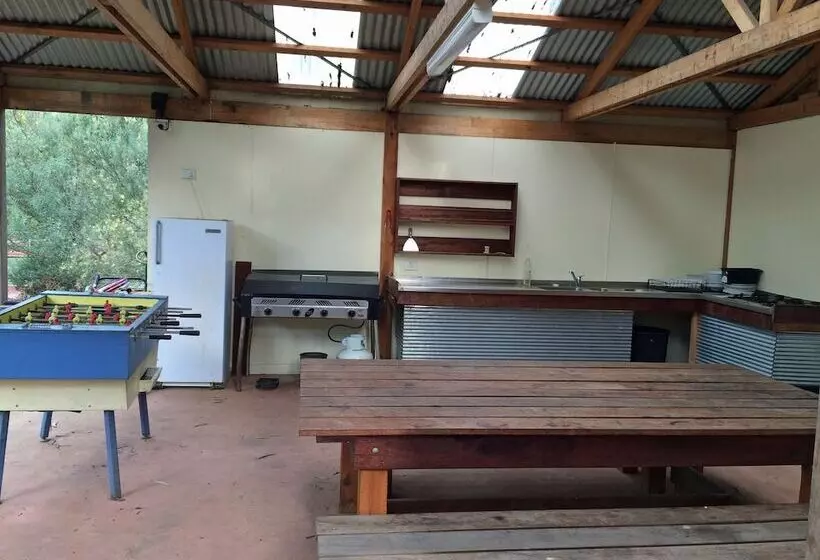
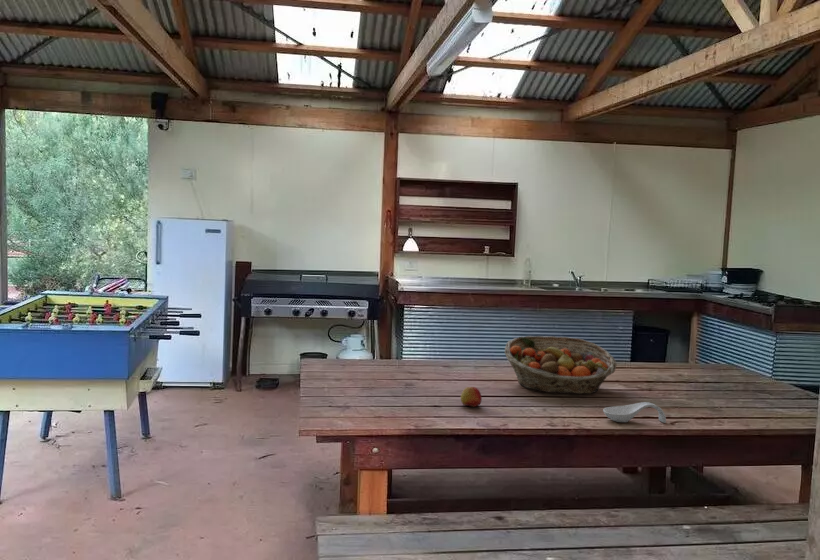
+ spoon rest (634, 411)
+ apple (471, 396)
+ fruit basket (558, 363)
